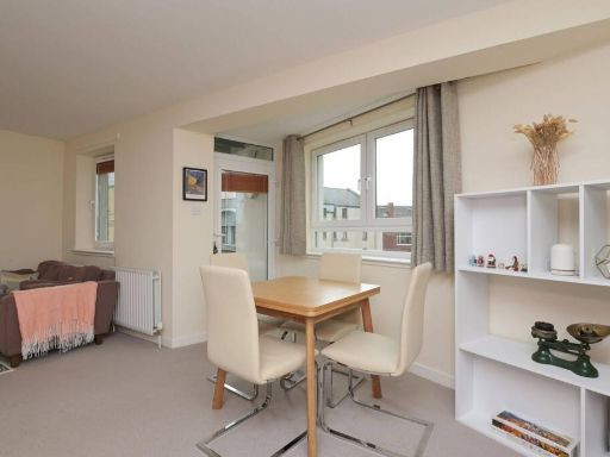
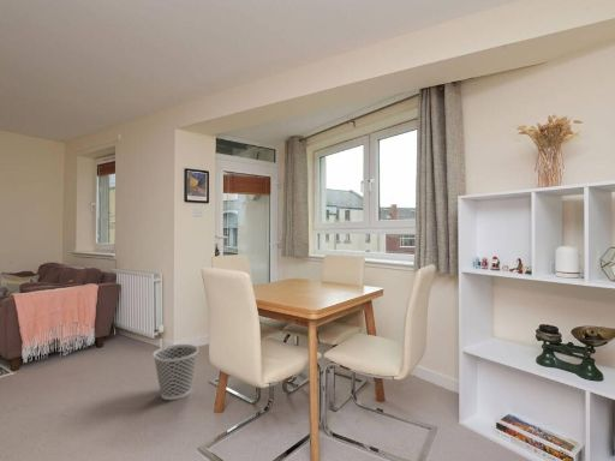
+ wastebasket (175, 371)
